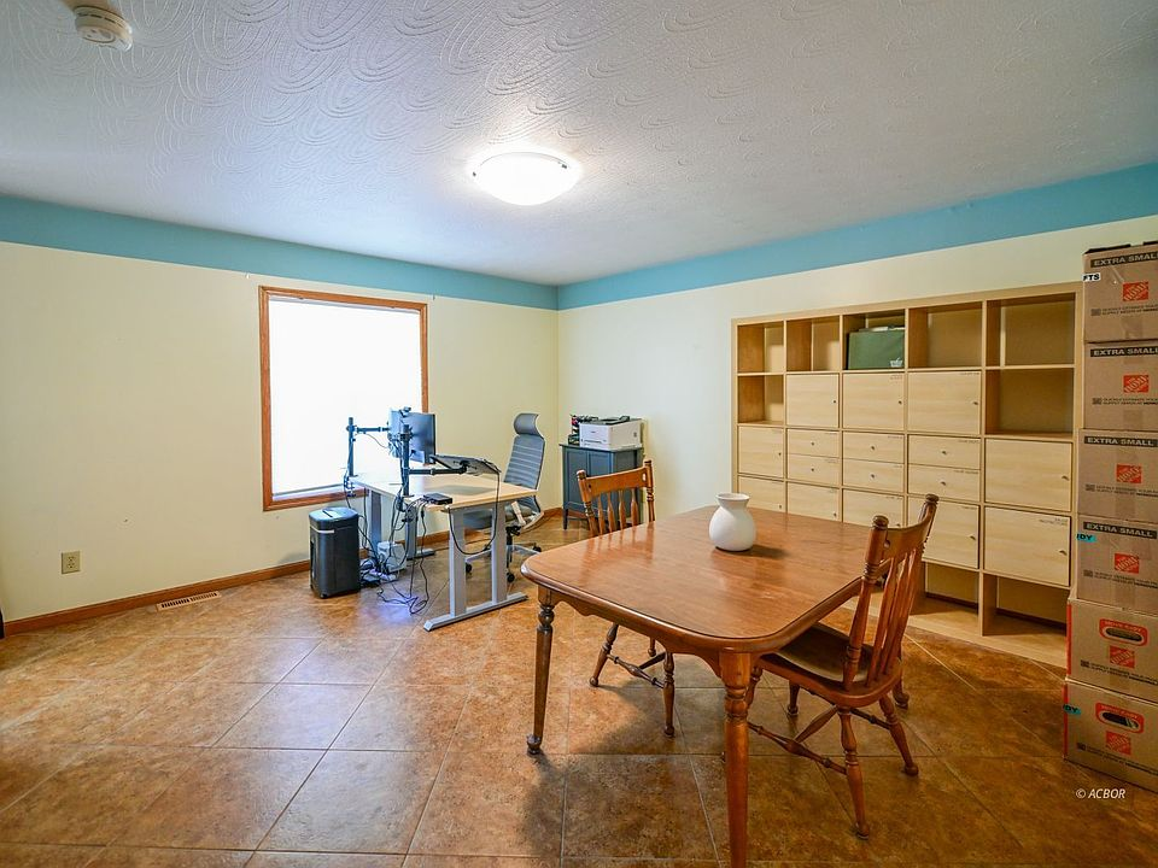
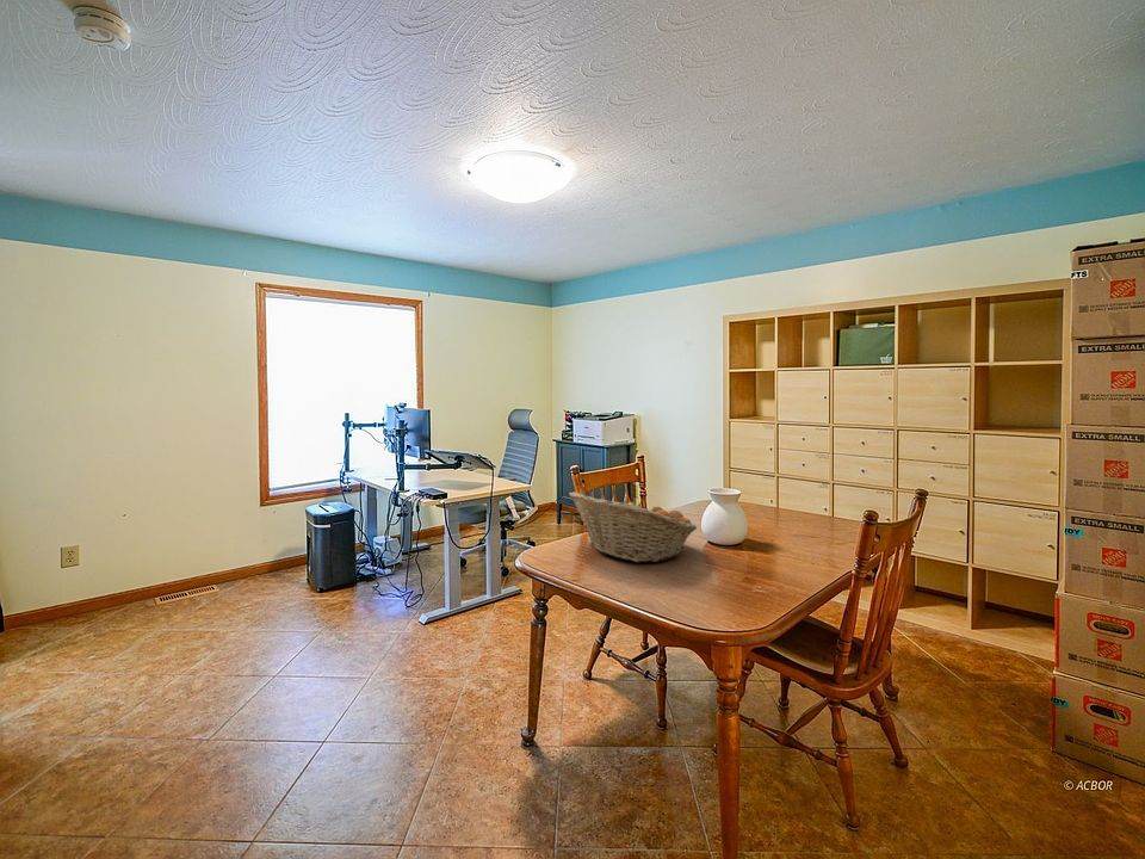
+ fruit basket (630, 520)
